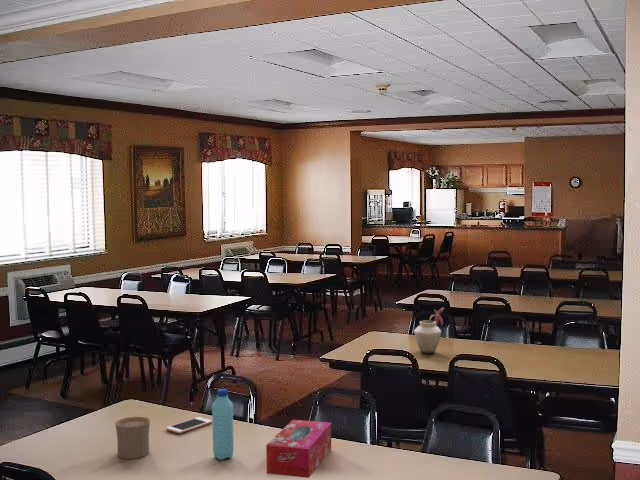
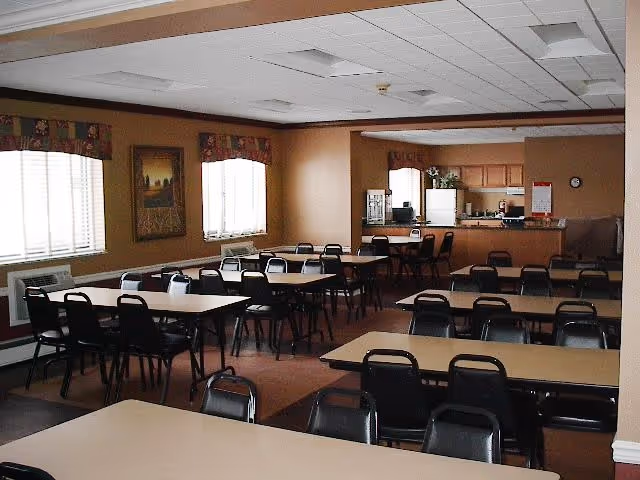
- cup (133, 437)
- water bottle (222, 423)
- tissue box (300, 446)
- cell phone (189, 425)
- vase (430, 329)
